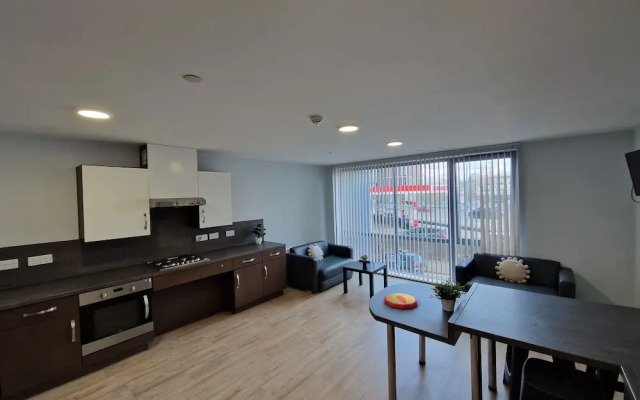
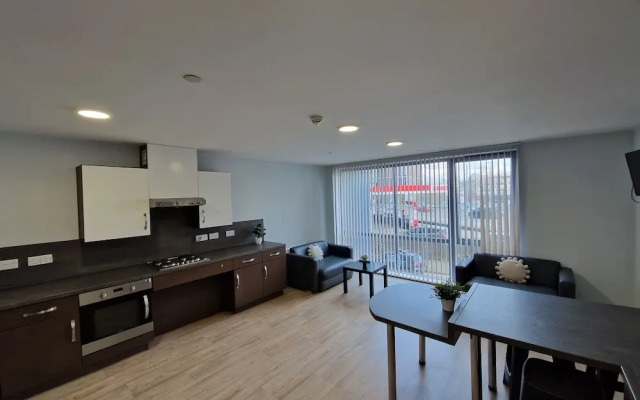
- plate (400, 299)
